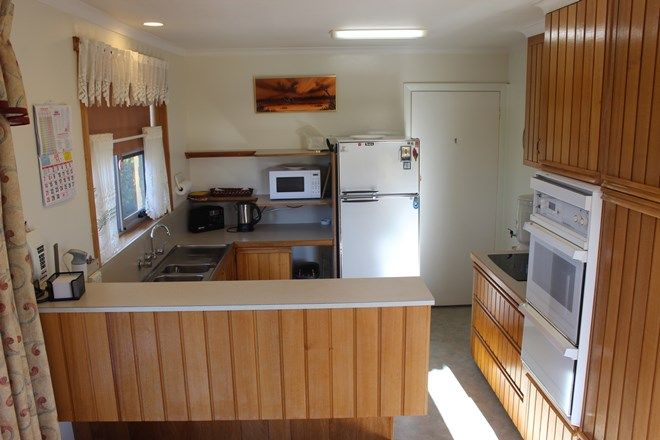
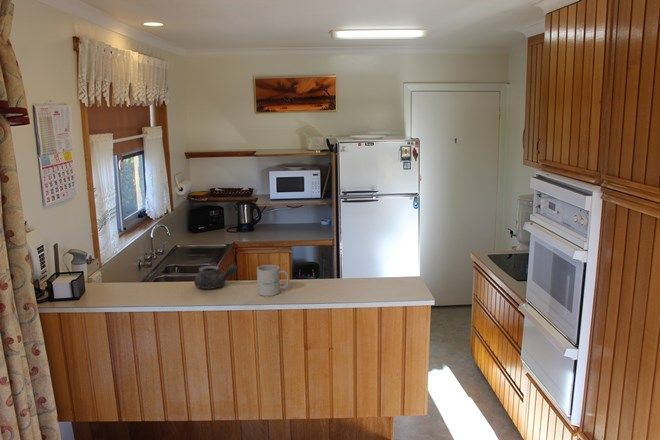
+ teapot (215, 275)
+ mug (273, 280)
